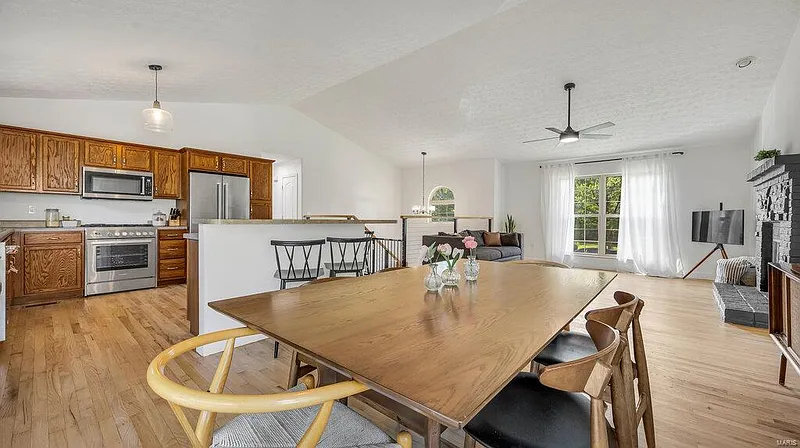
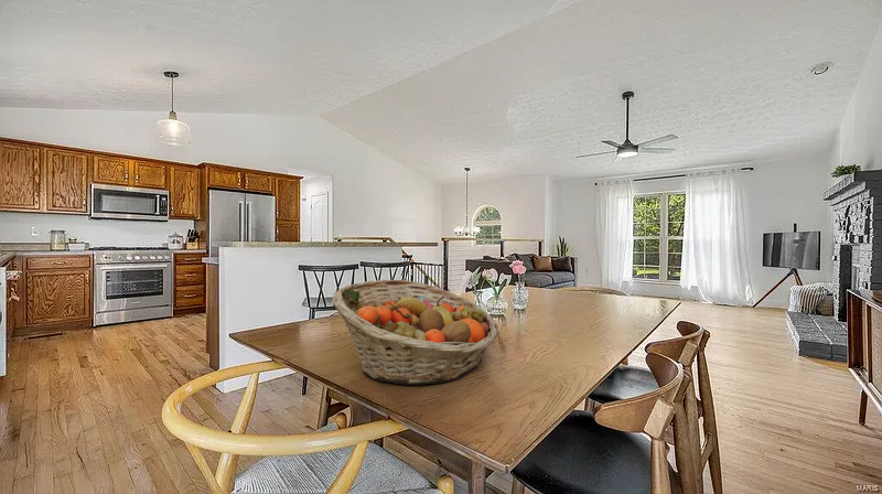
+ fruit basket (419, 323)
